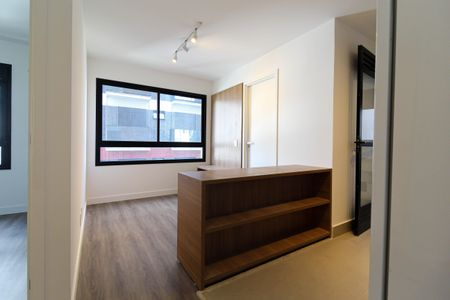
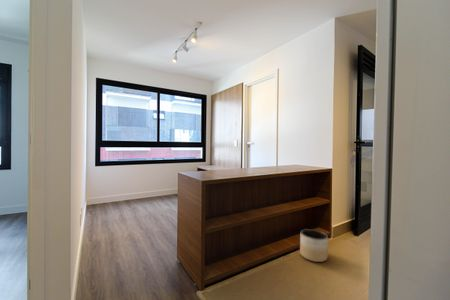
+ planter (313, 245)
